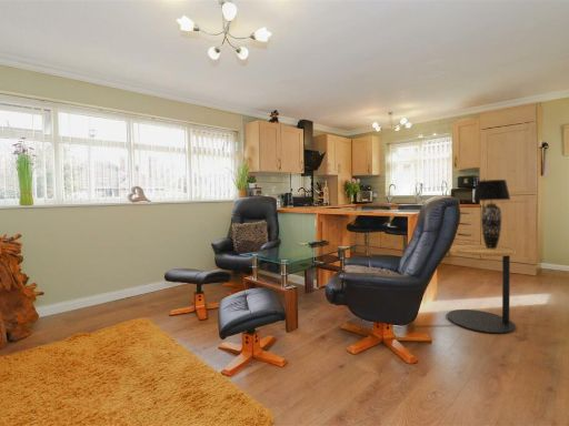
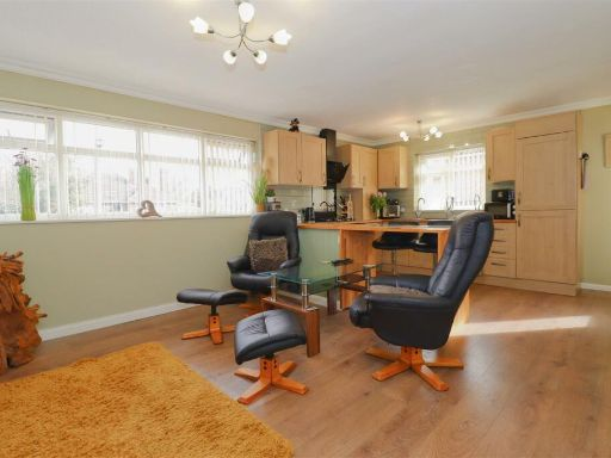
- side table (502, 284)
- table lamp (491, 213)
